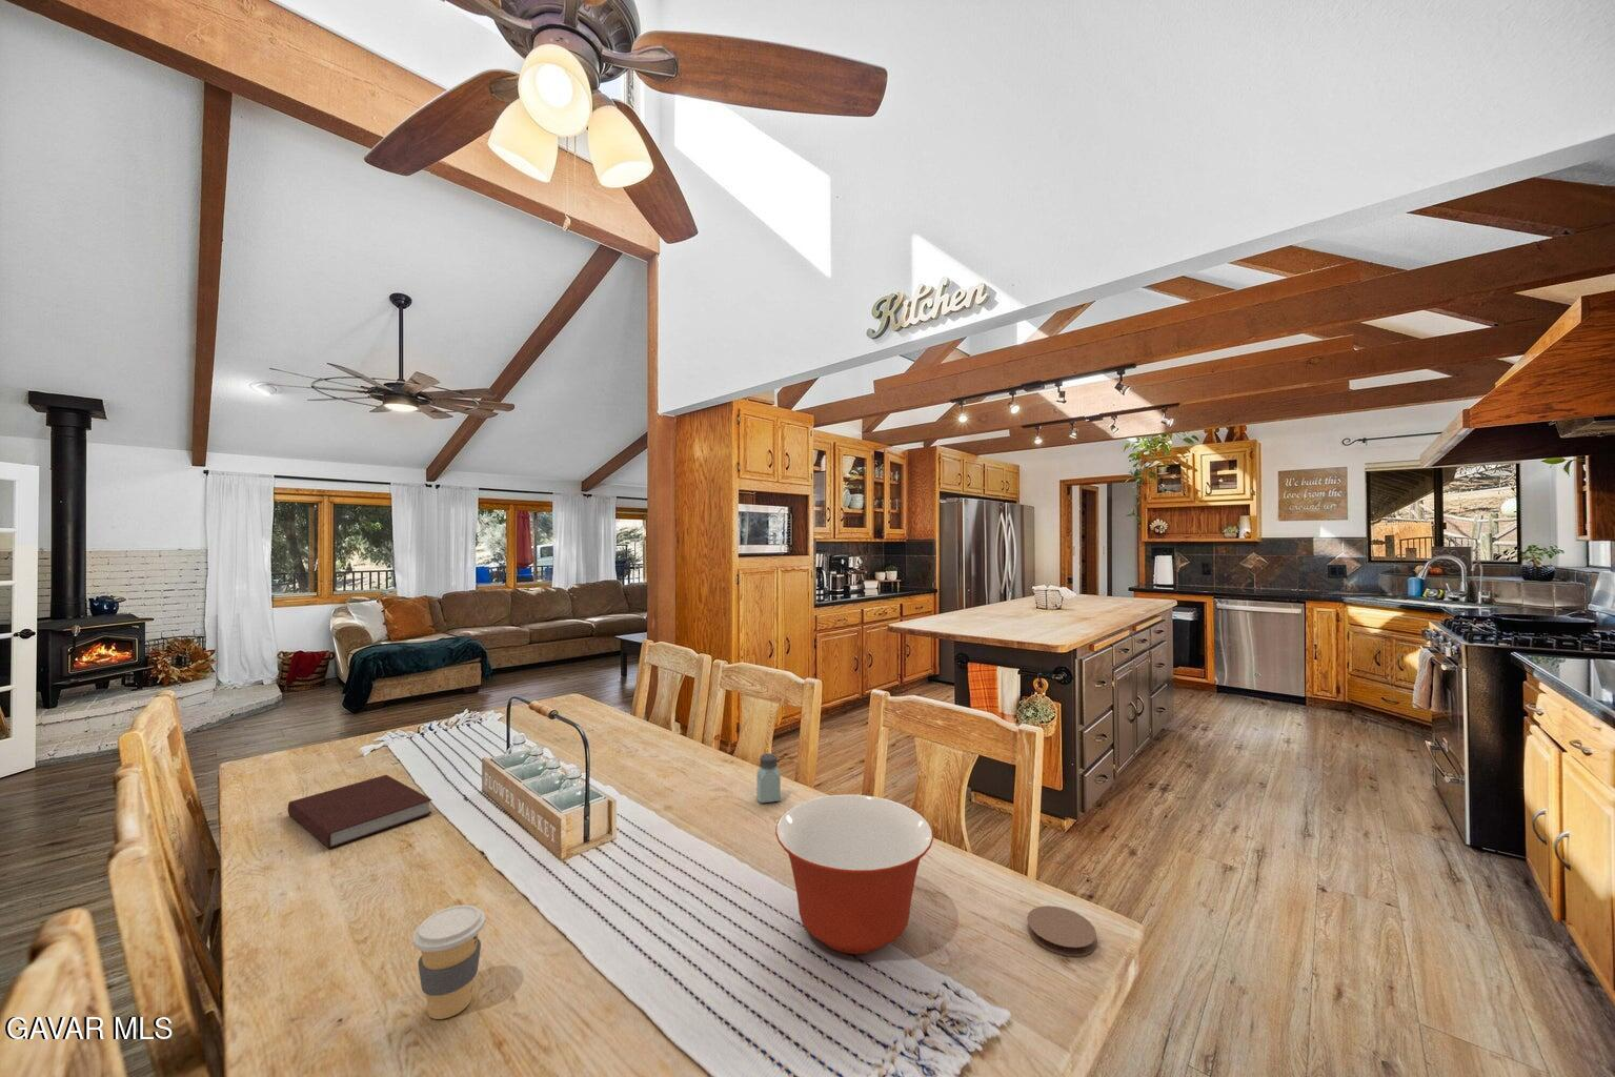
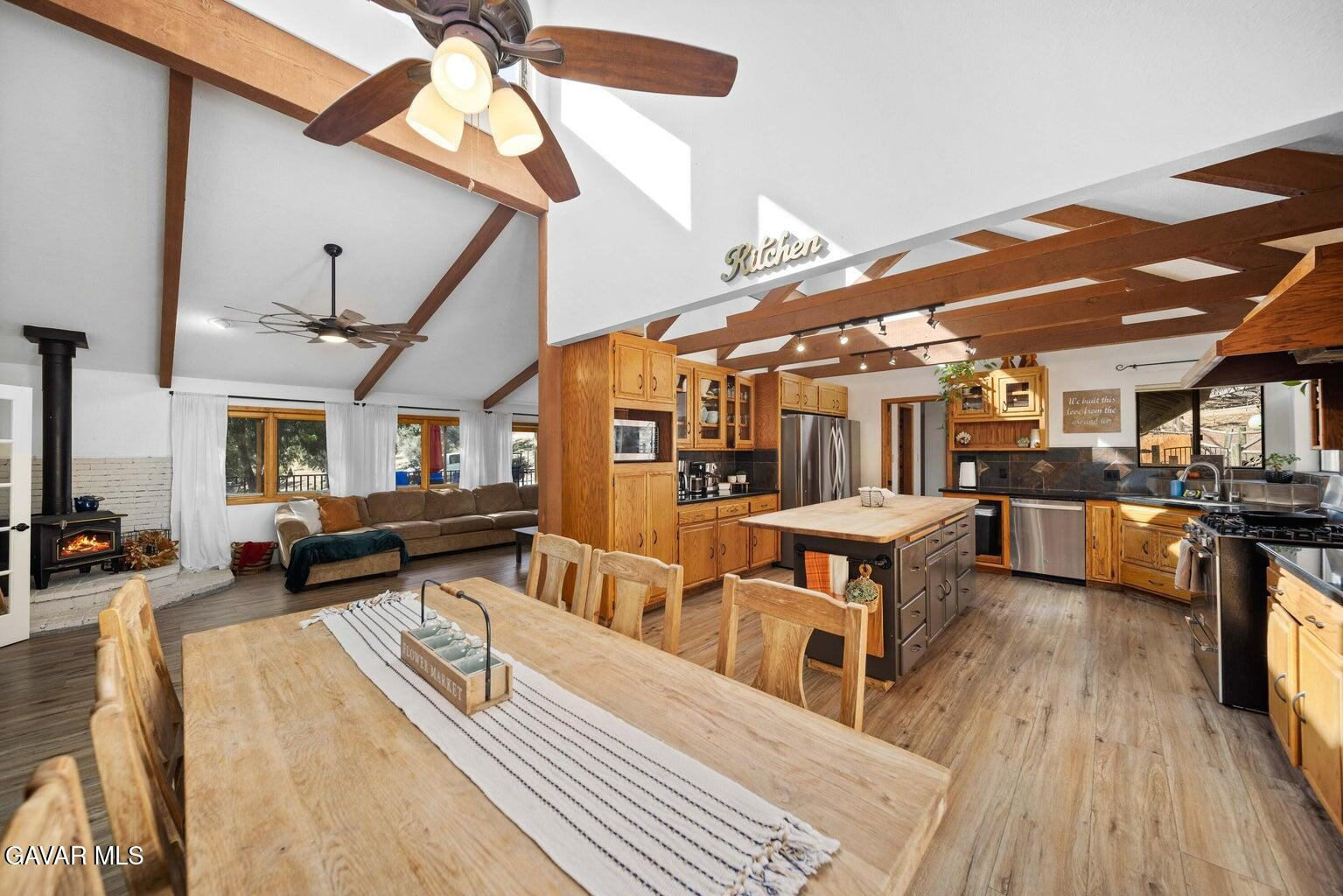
- coffee cup (450, 963)
- mixing bowl (854, 876)
- notebook (360, 808)
- coaster (1061, 930)
- saltshaker (768, 778)
